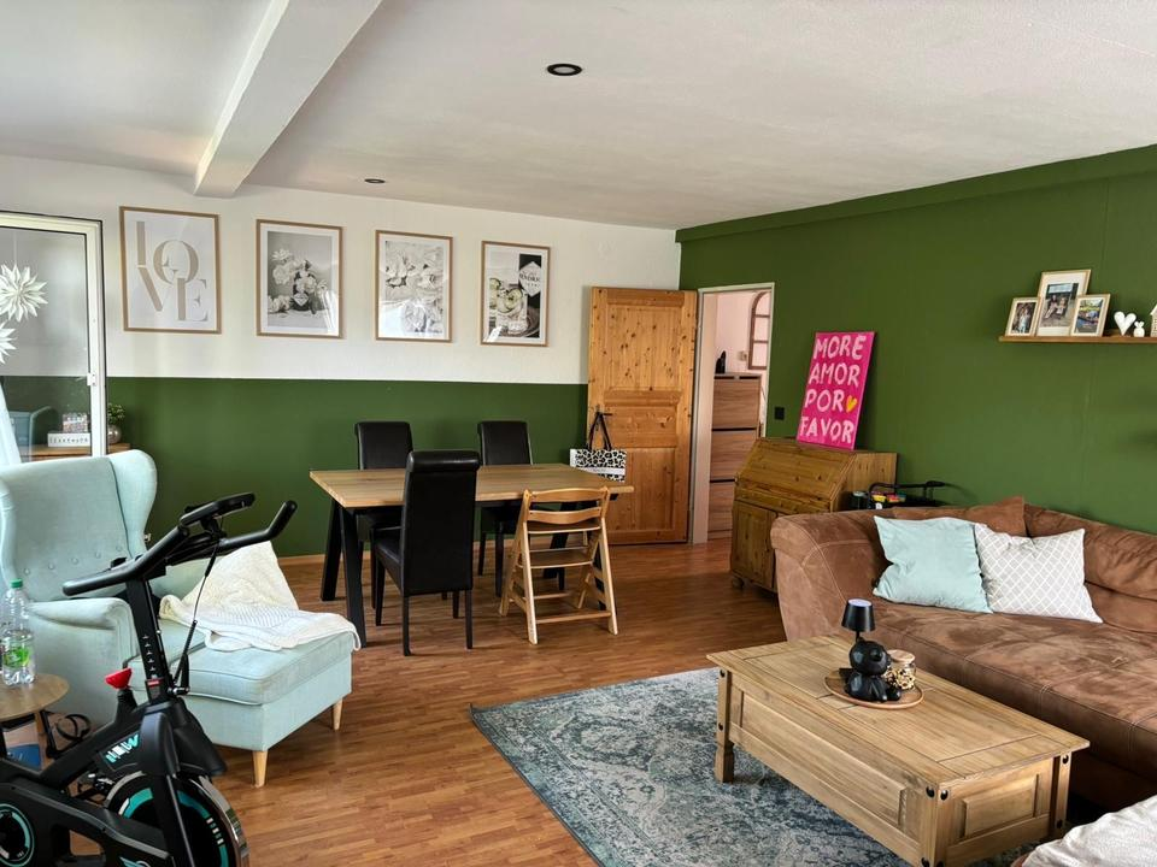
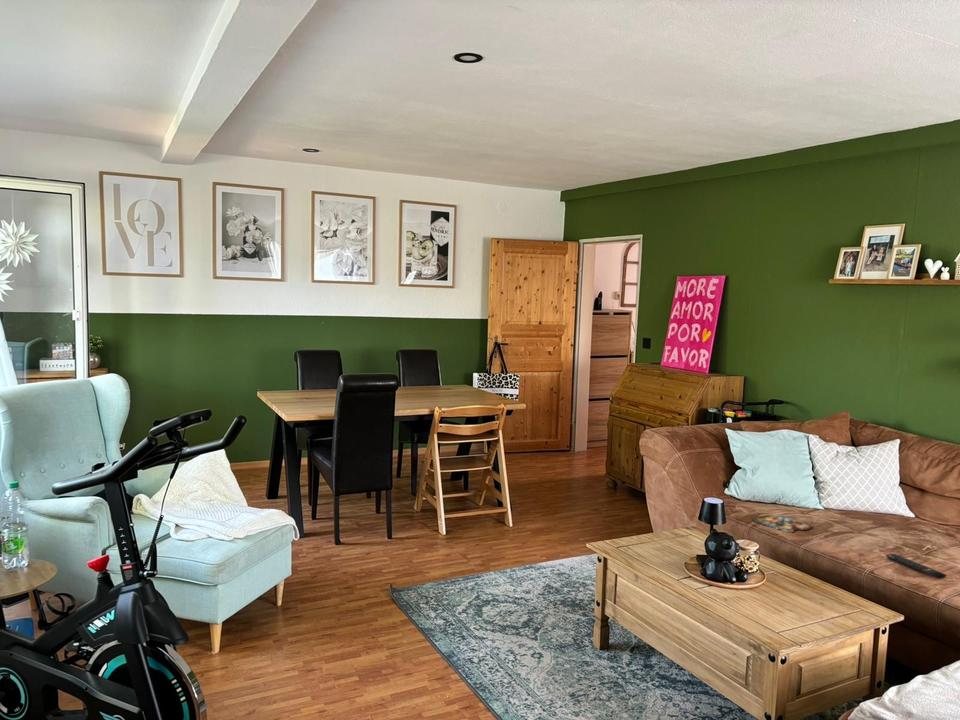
+ remote control (914, 565)
+ magazine (781, 521)
